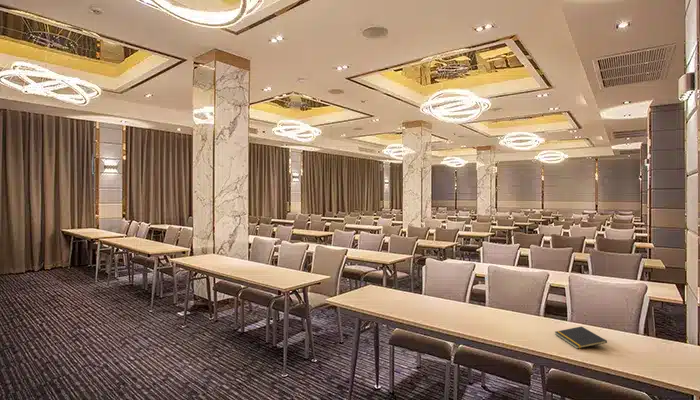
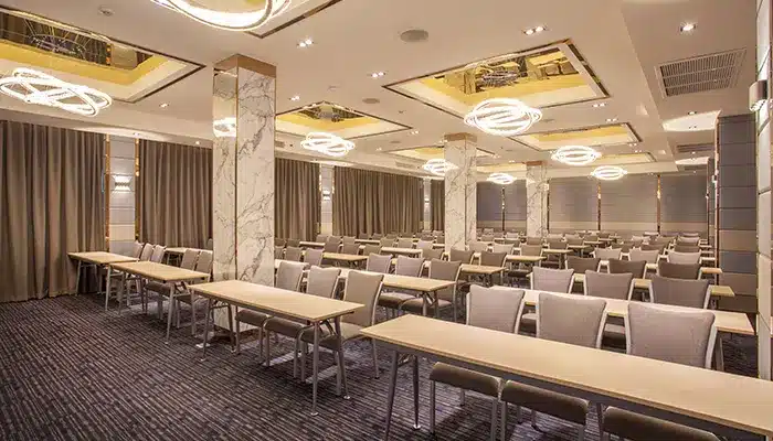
- notepad (579, 337)
